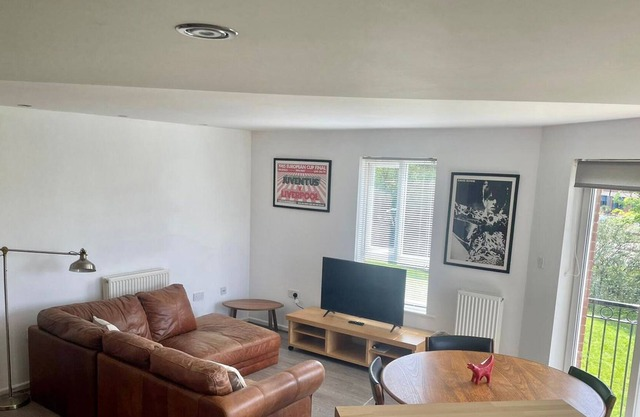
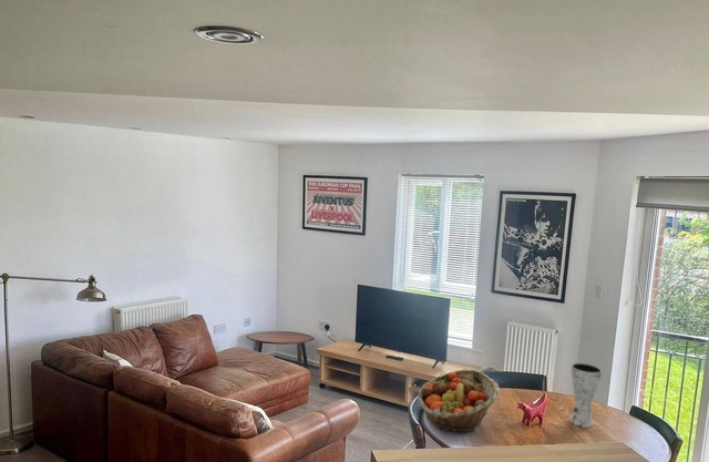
+ vase (583, 394)
+ fruit basket (456, 399)
